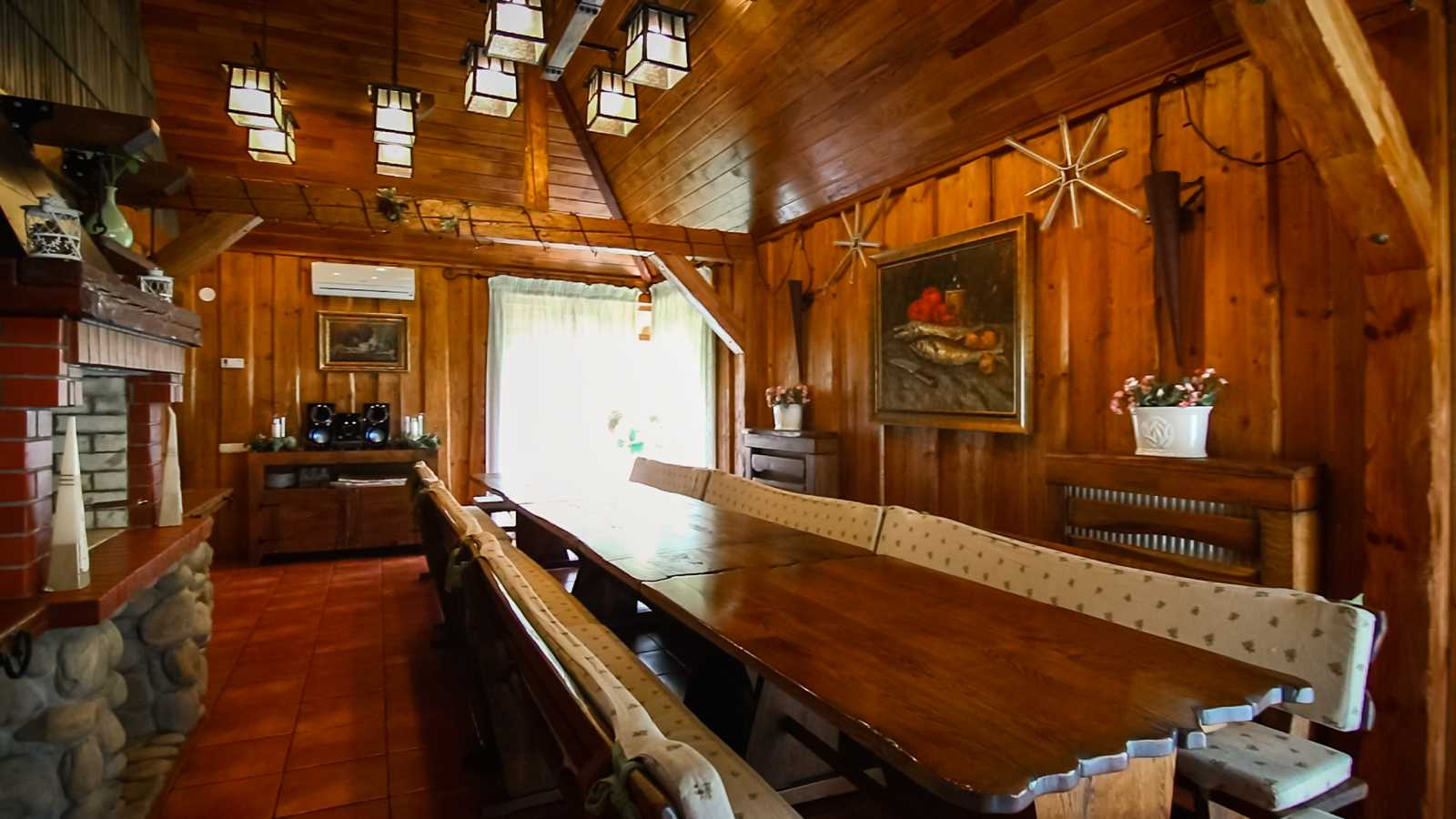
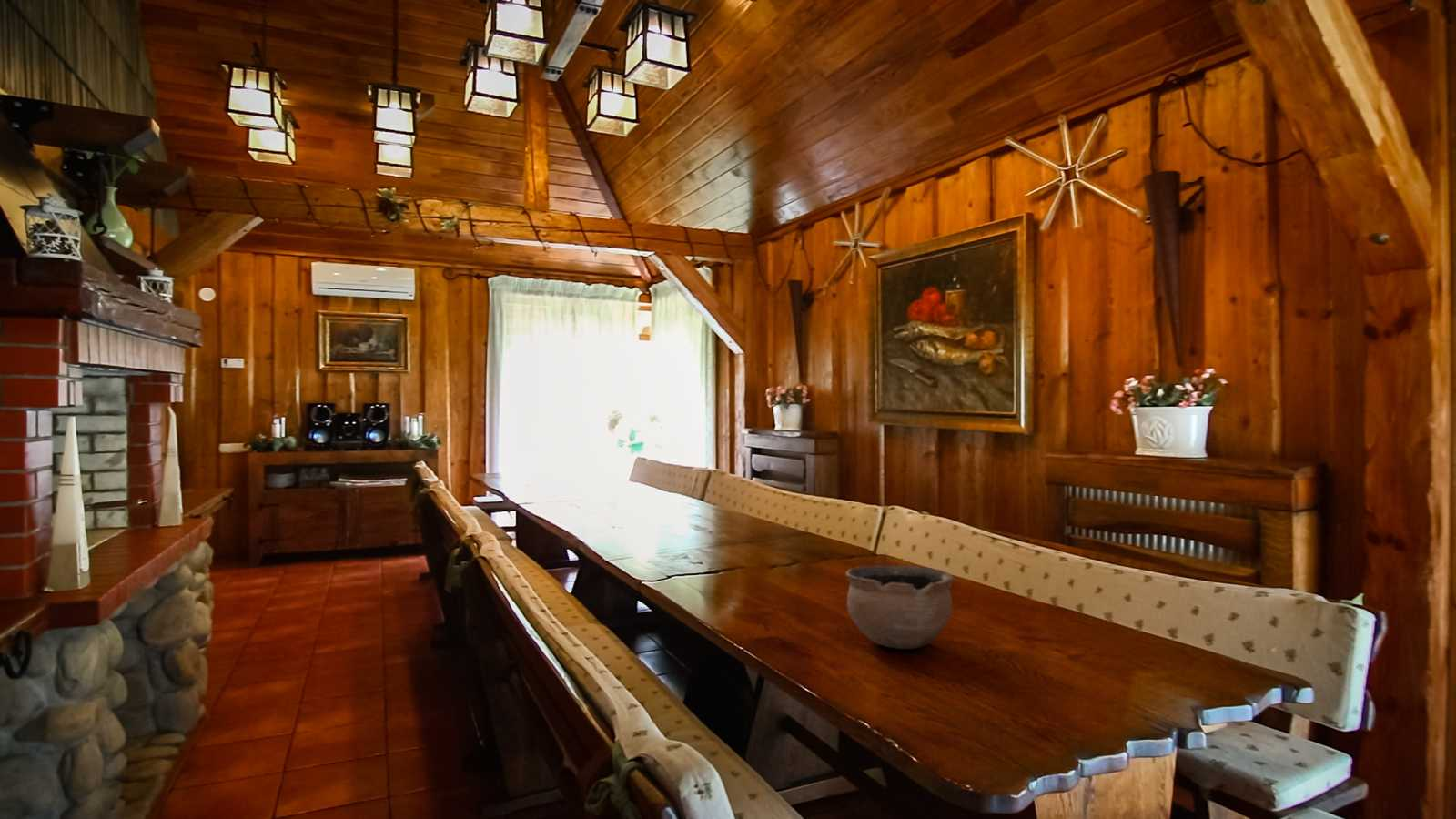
+ ceramic bowl (898, 607)
